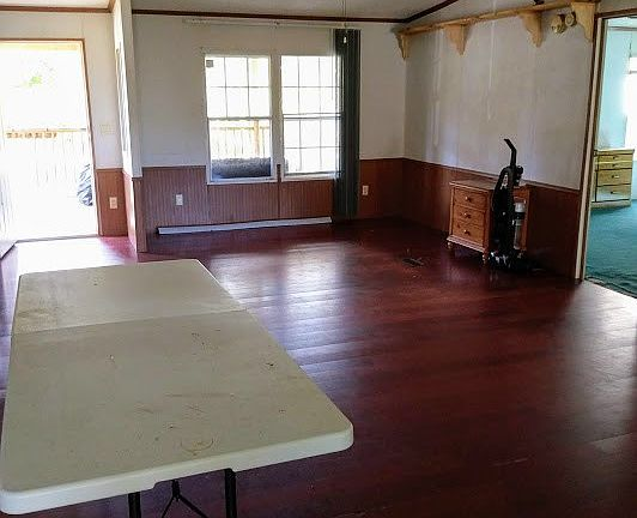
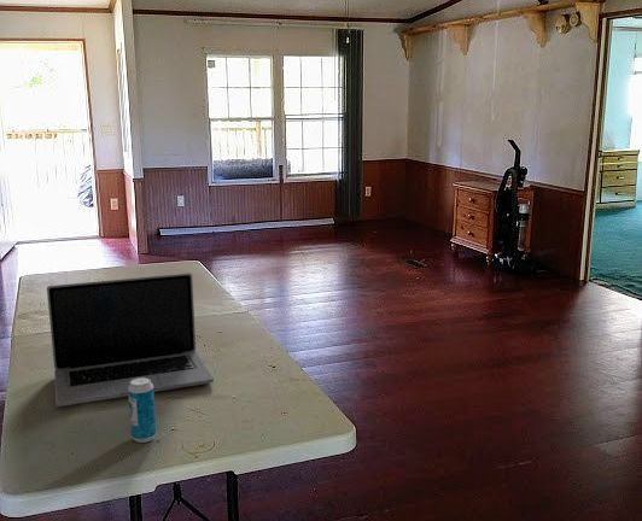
+ beverage can (141, 409)
+ laptop (129, 334)
